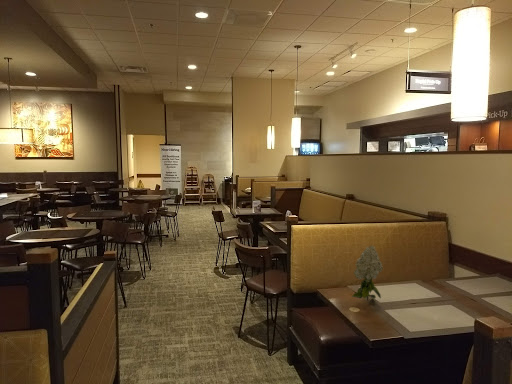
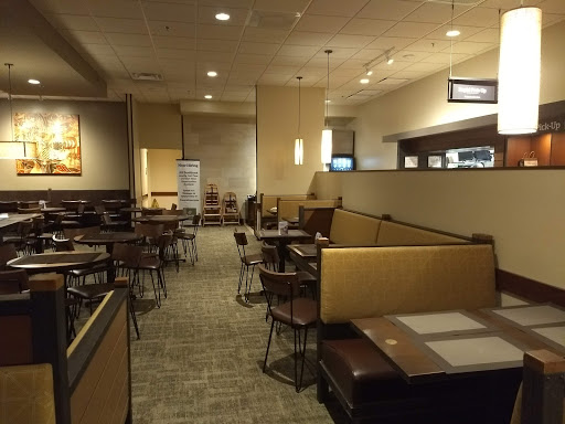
- flower (367, 274)
